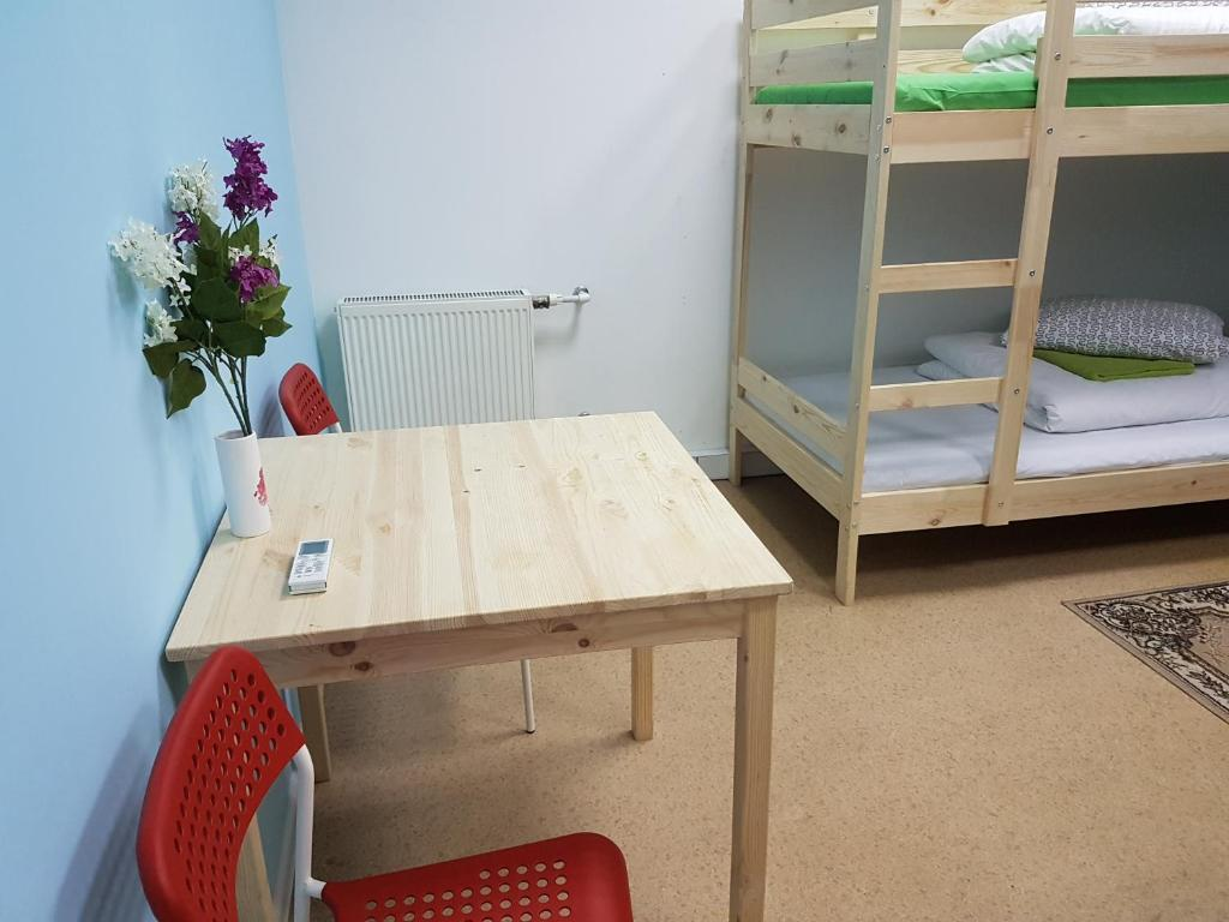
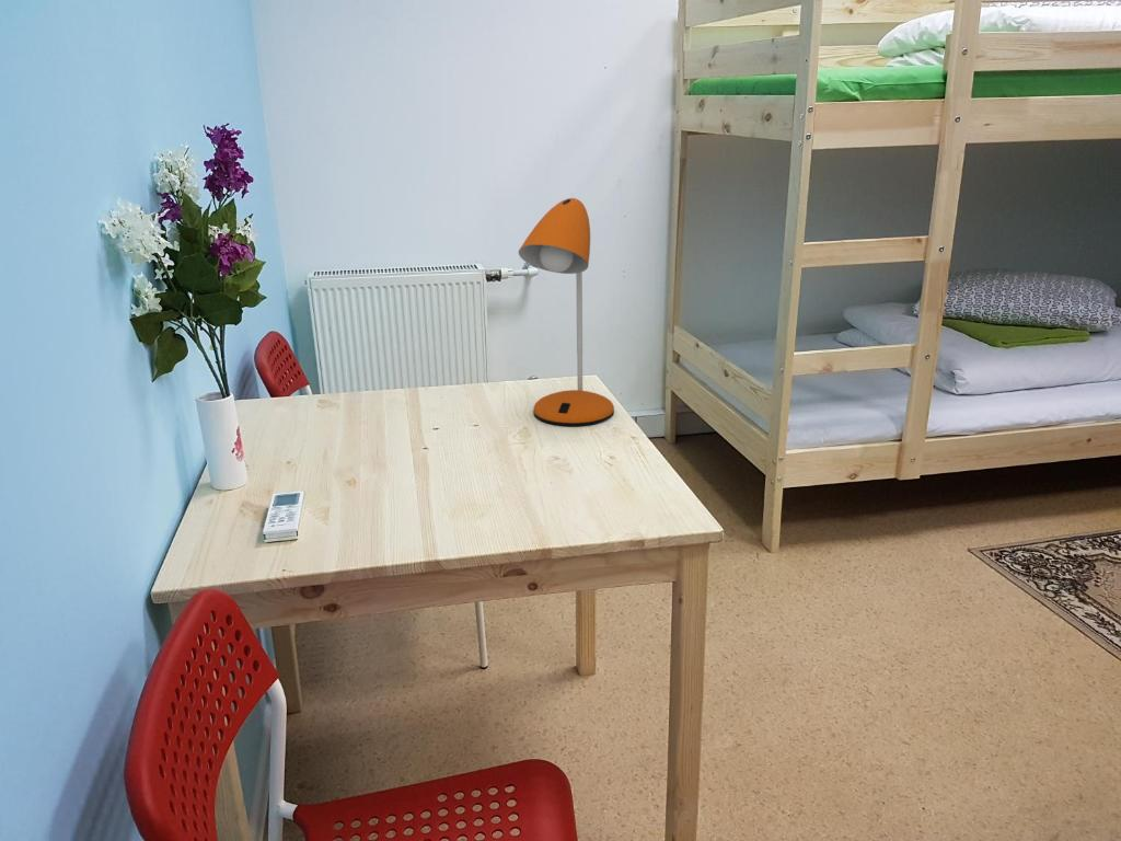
+ desk lamp (577, 313)
